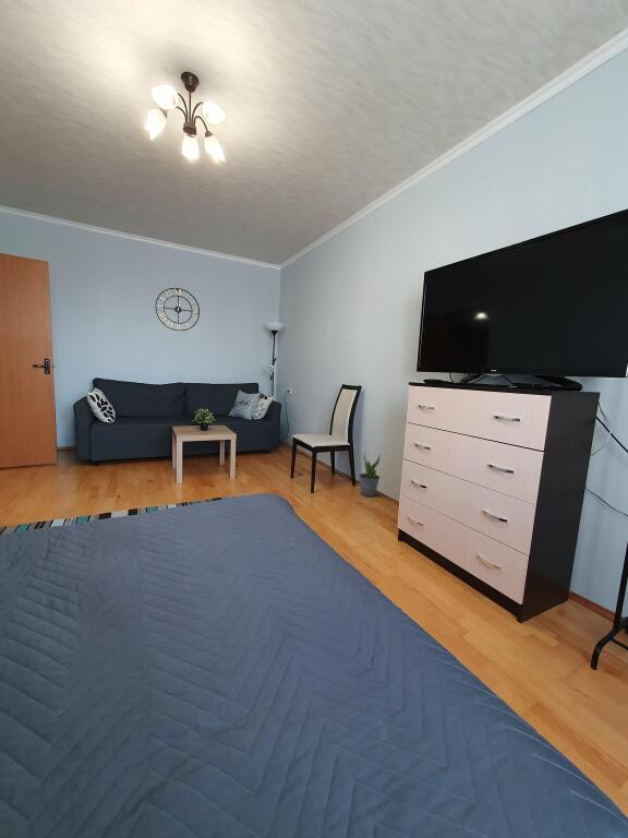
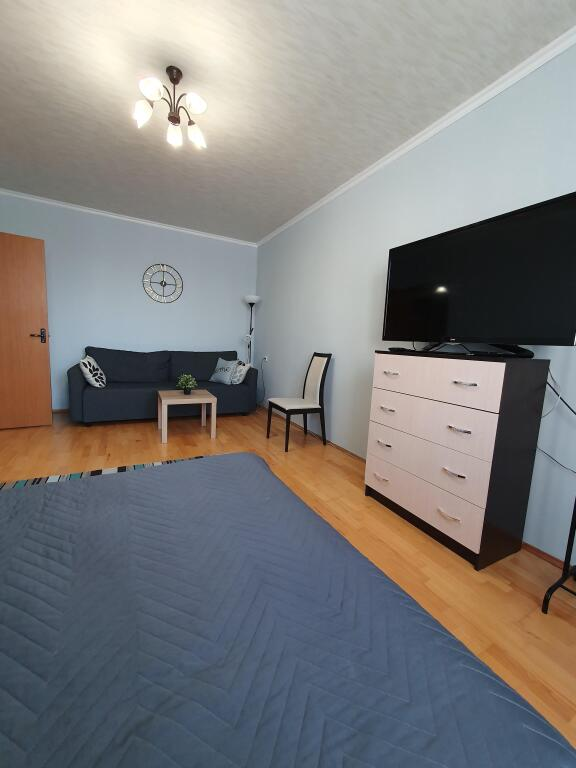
- potted plant (370, 471)
